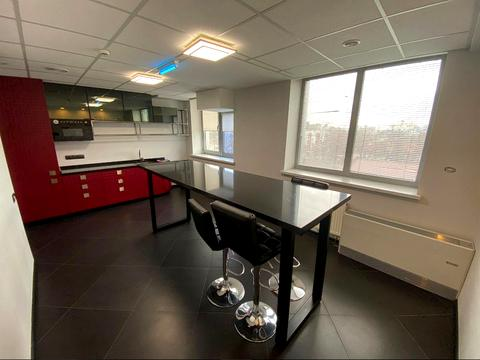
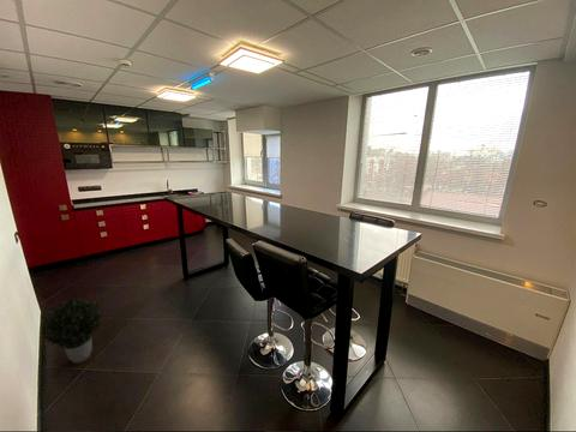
+ potted plant (76, 330)
